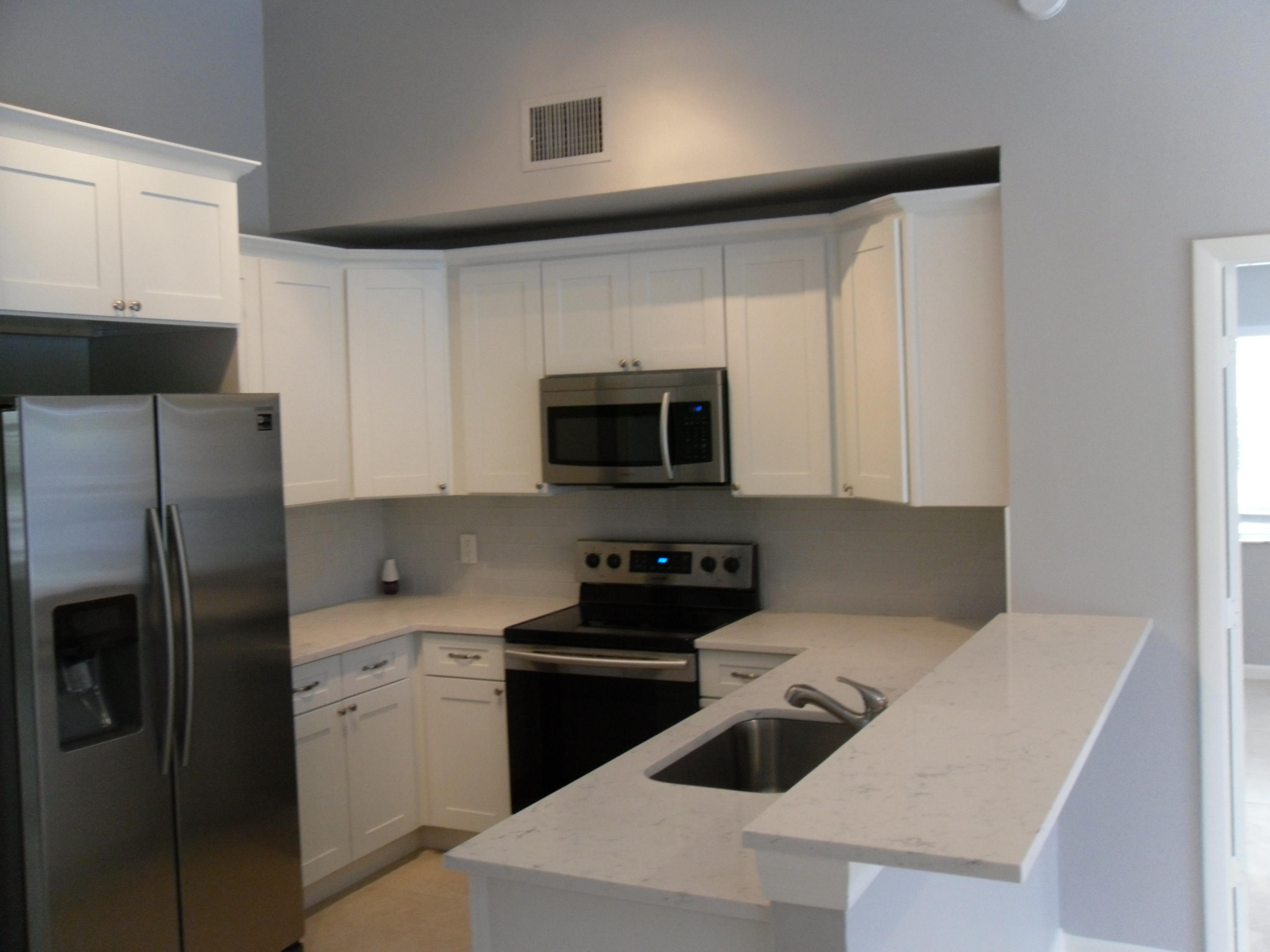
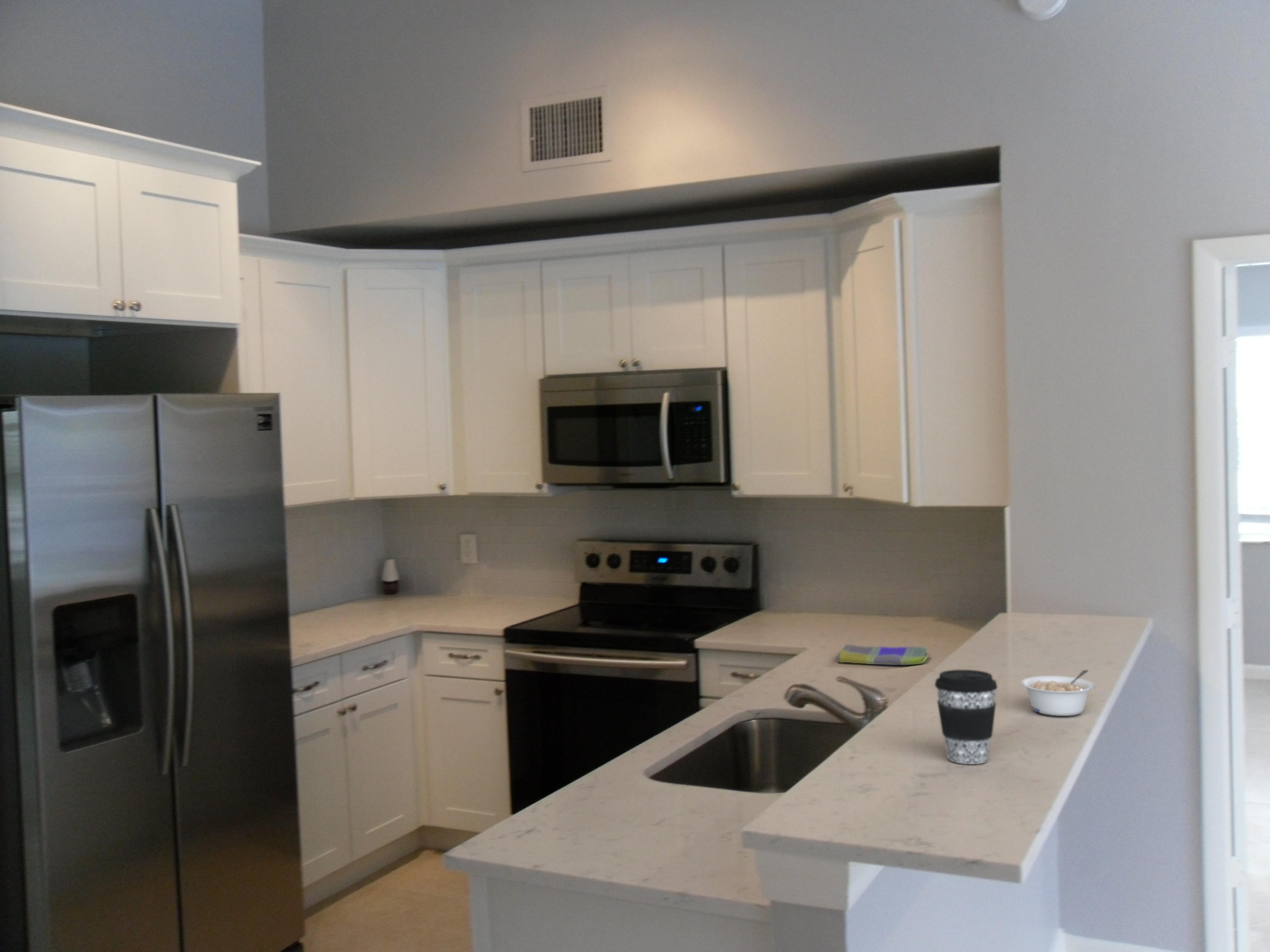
+ legume (1057, 693)
+ coffee cup (966, 716)
+ dish towel (882, 654)
